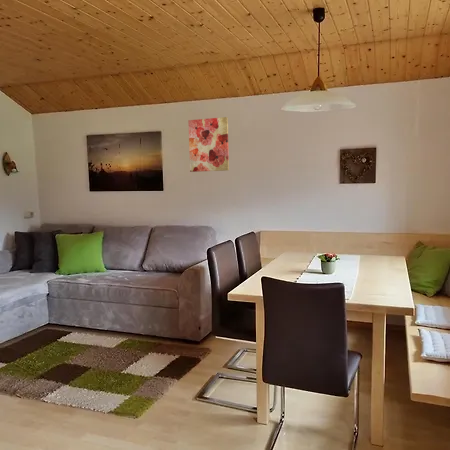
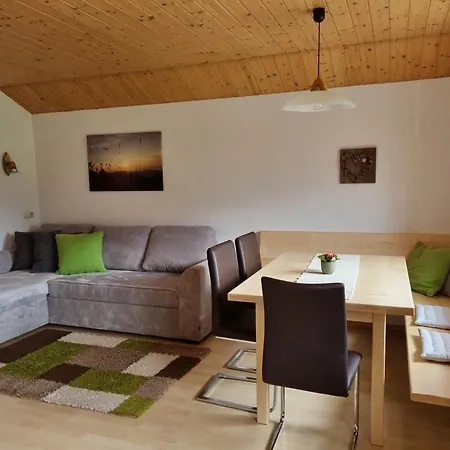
- wall art (208, 145)
